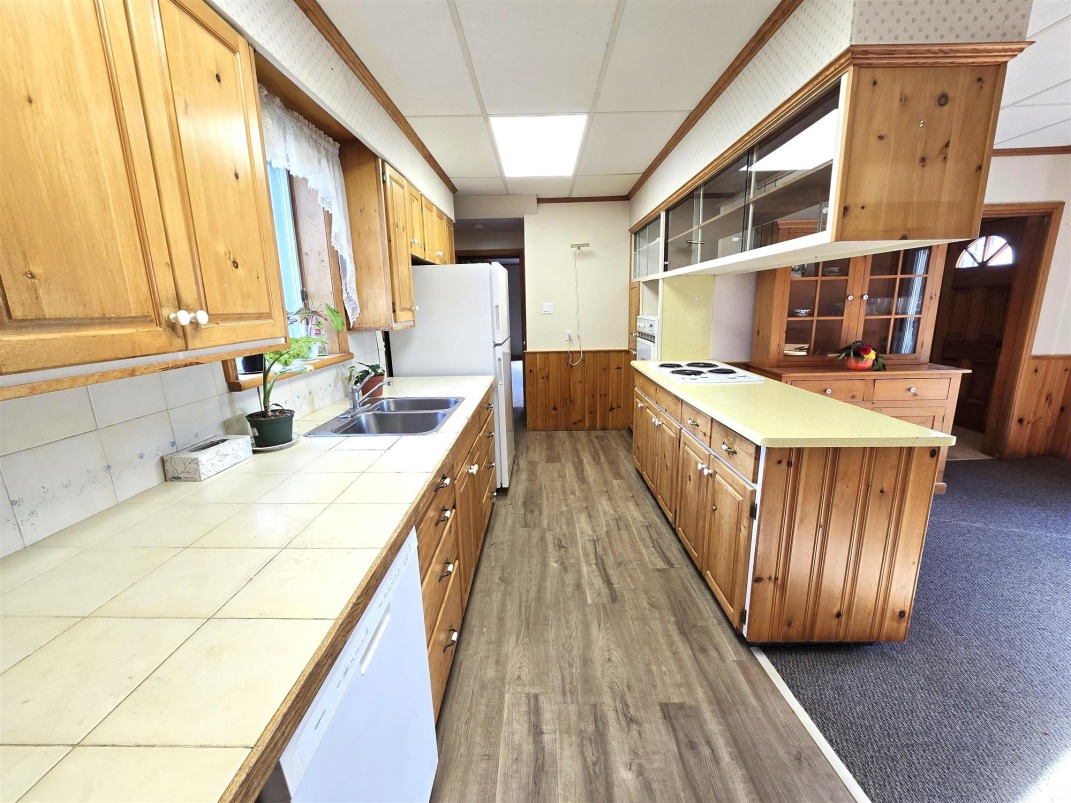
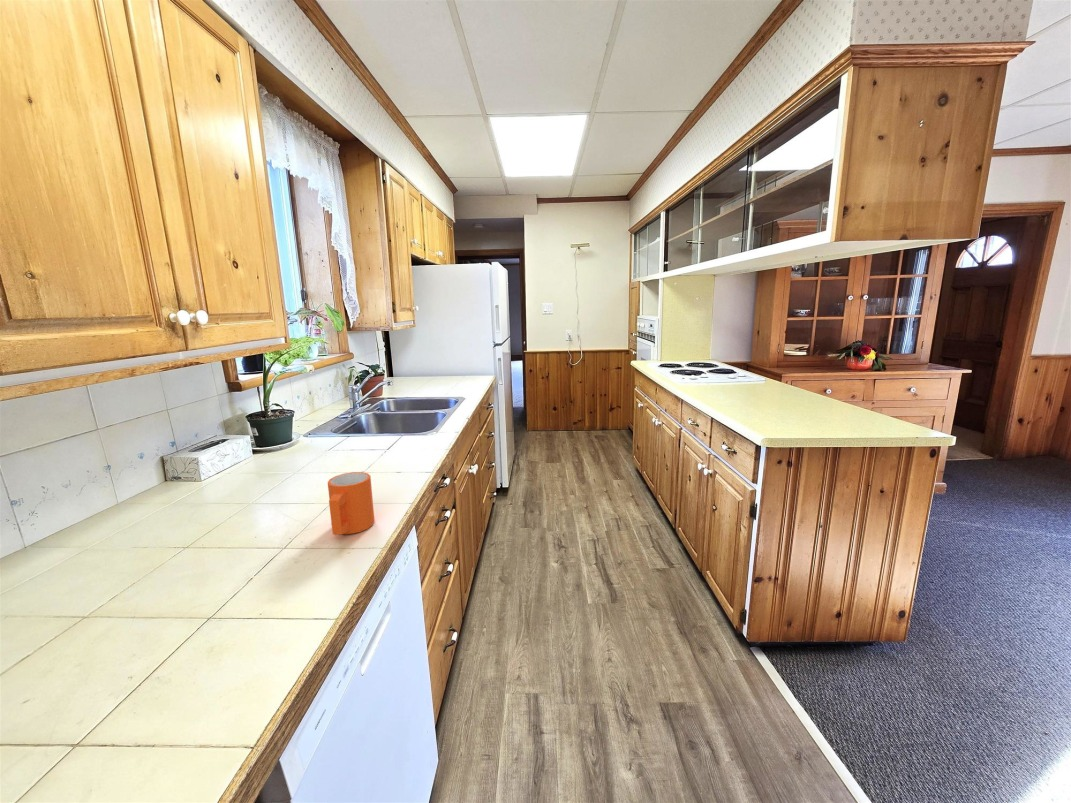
+ mug (352, 504)
